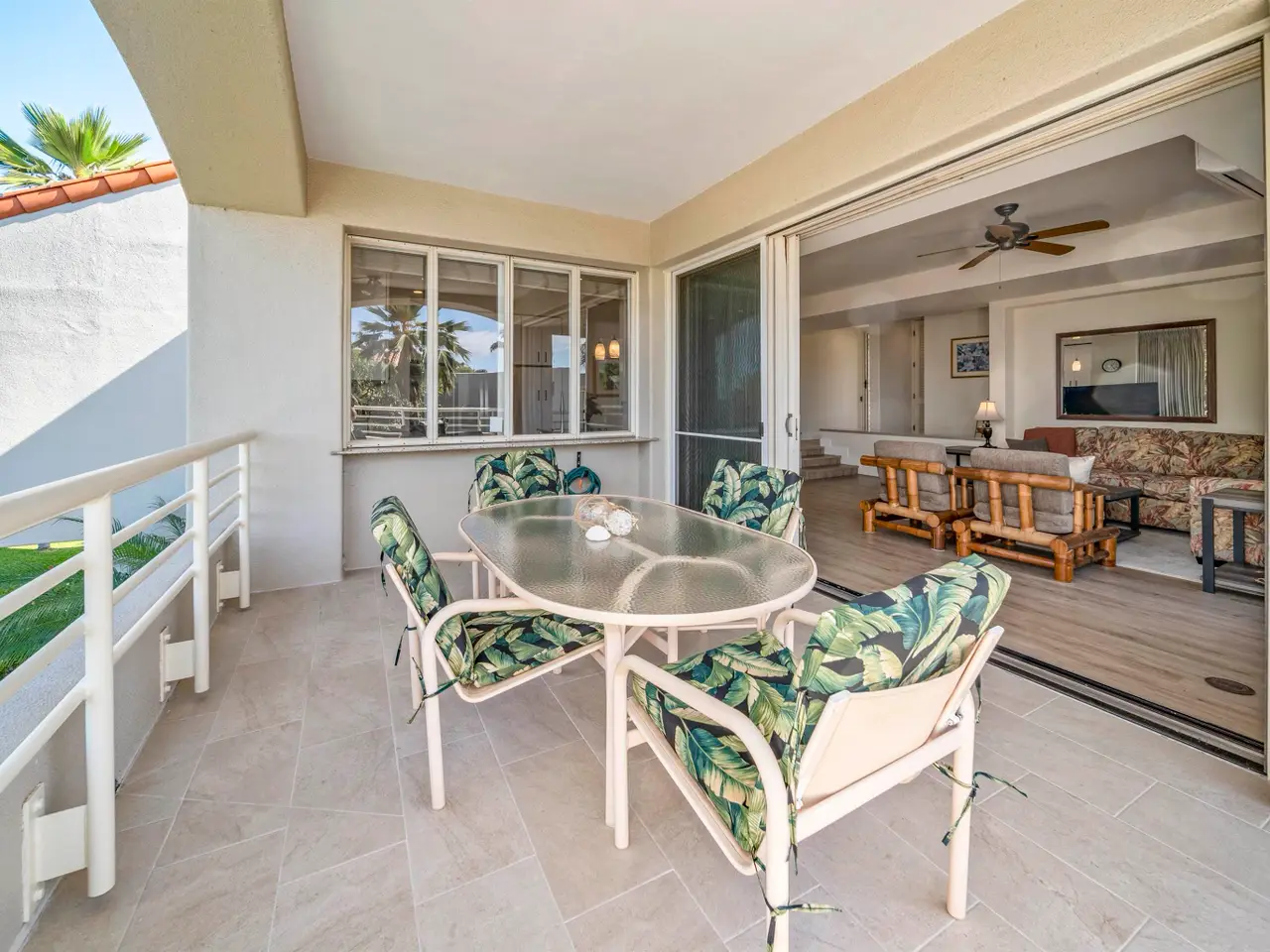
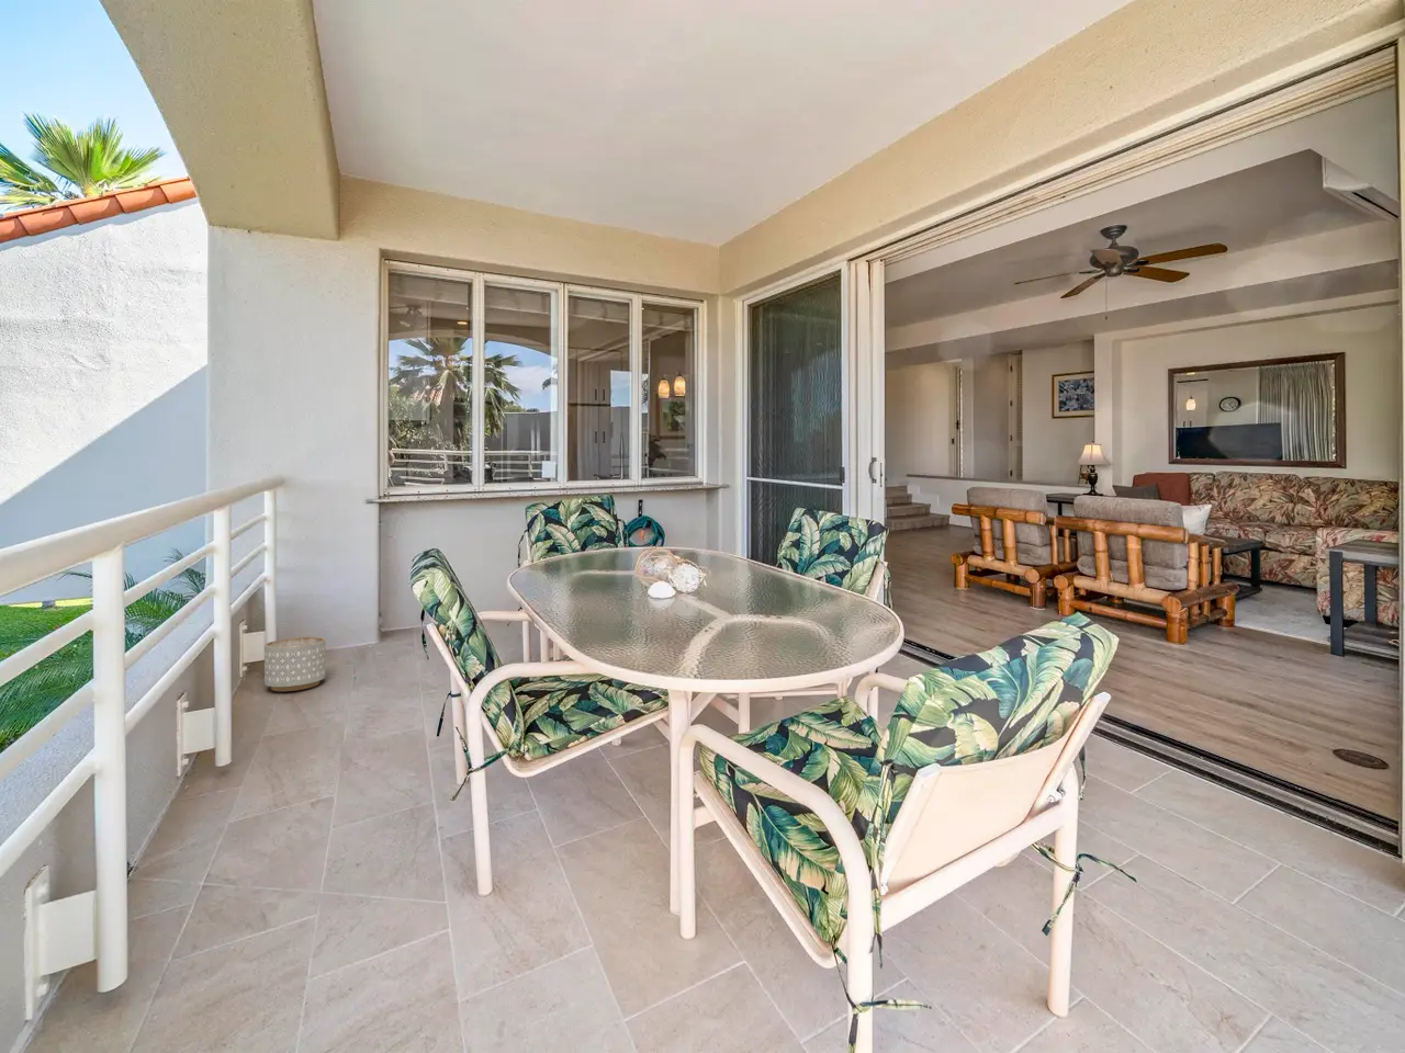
+ planter (295, 664)
